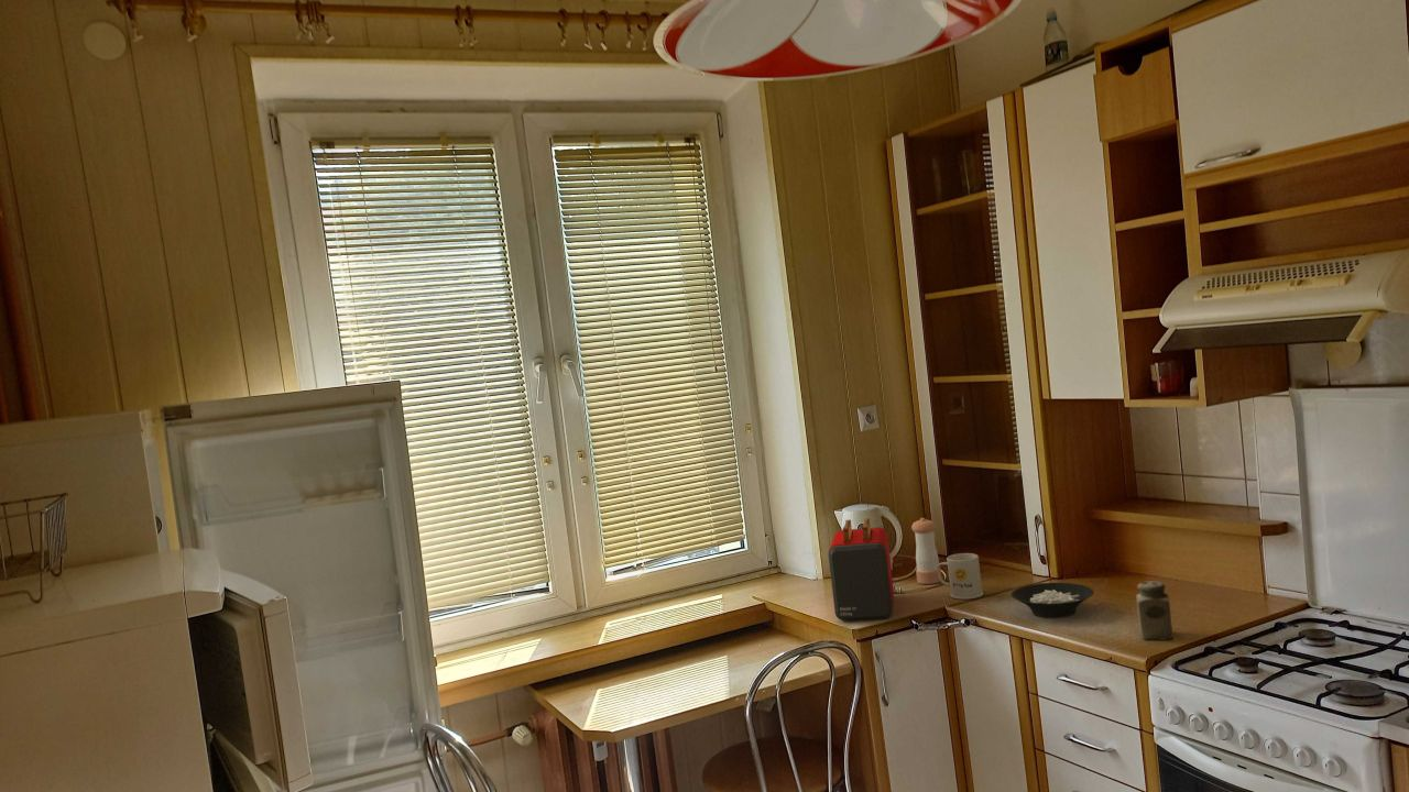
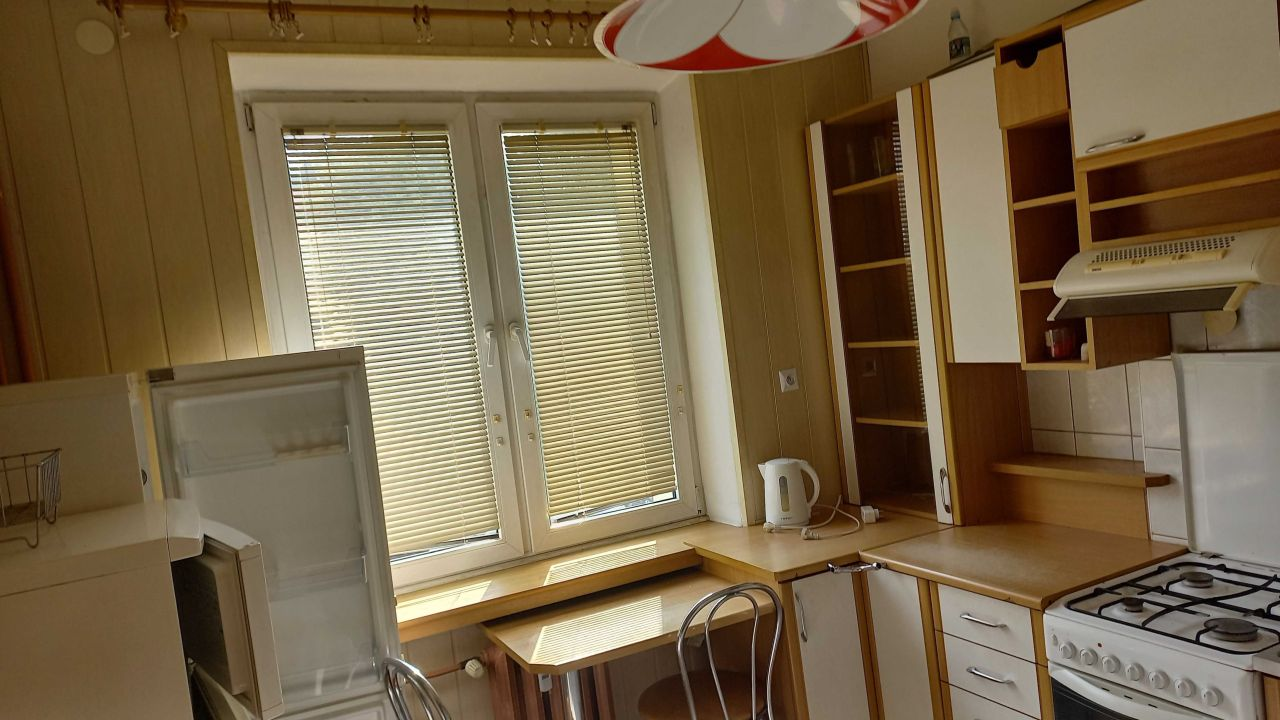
- salt shaker (1154, 608)
- pepper shaker (926, 549)
- toaster (861, 564)
- cereal bowl (1052, 602)
- mug (959, 575)
